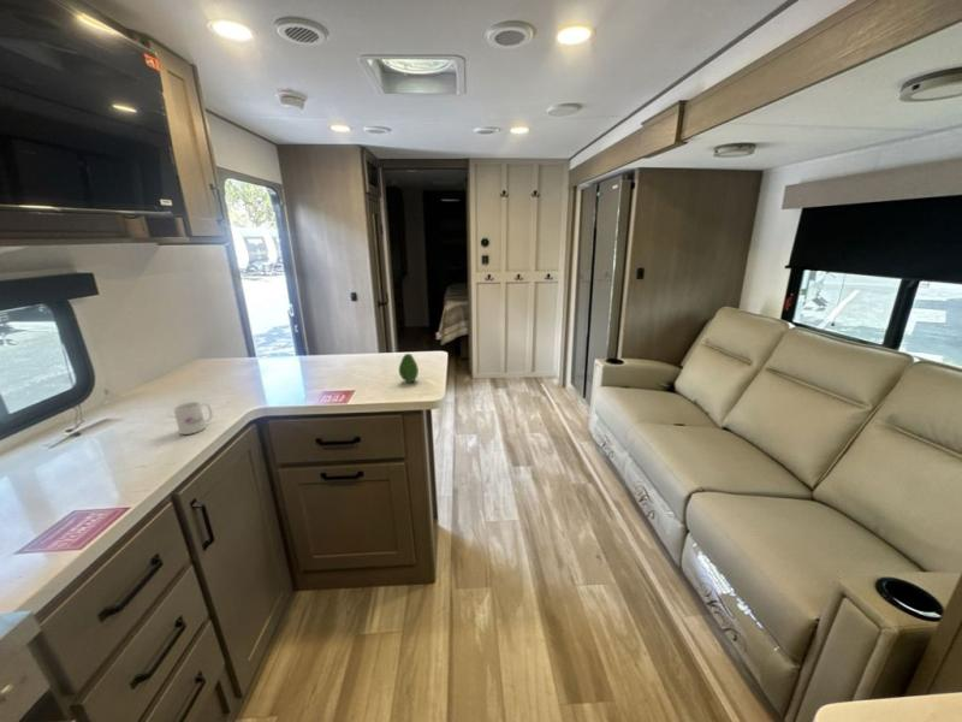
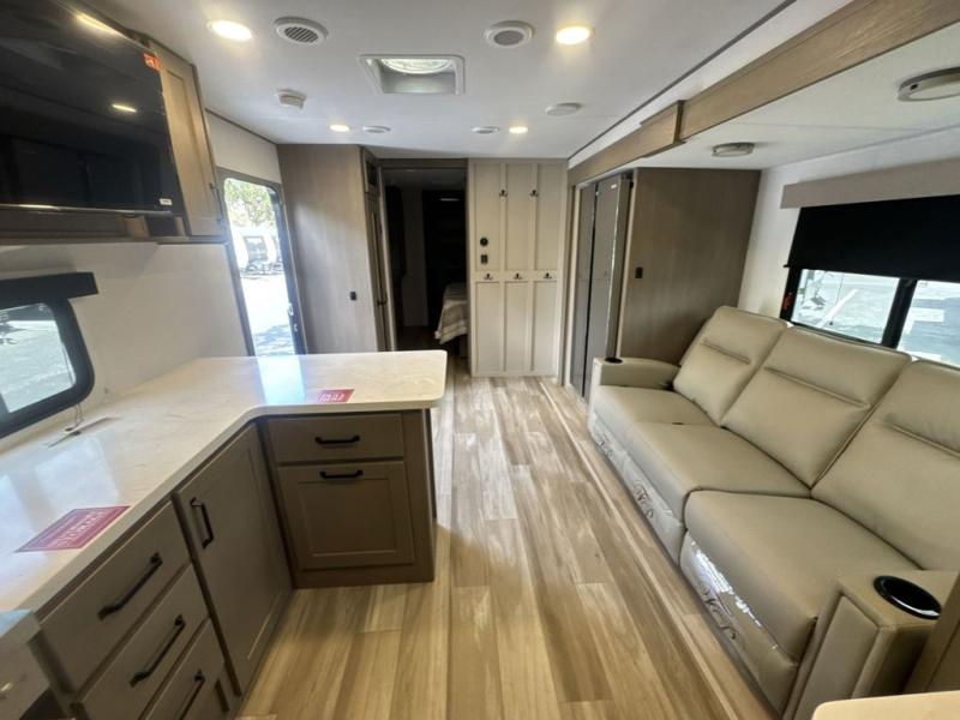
- mug (195, 415)
- fruit (408, 367)
